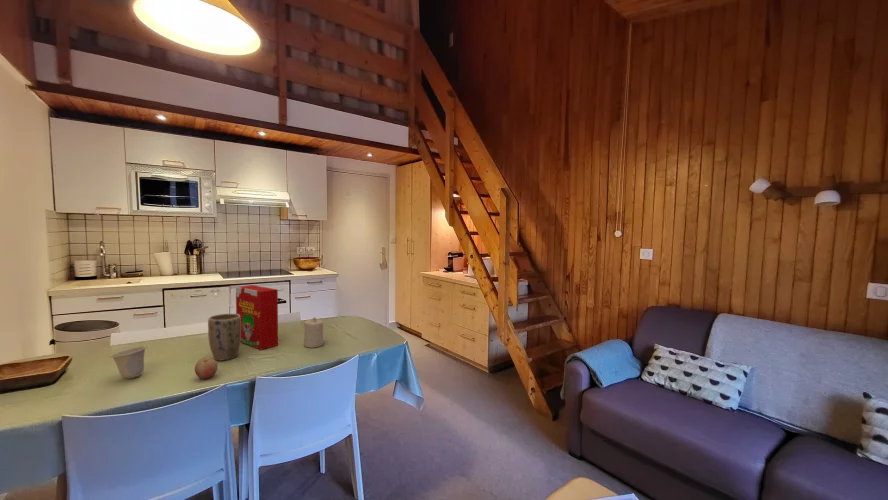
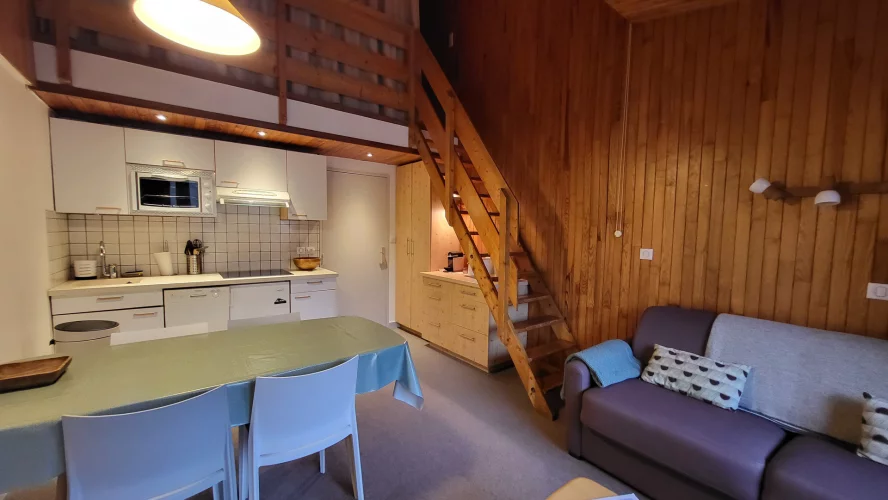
- fruit (206, 367)
- cup (129, 363)
- candle (313, 330)
- plant pot (225, 336)
- cereal box (256, 315)
